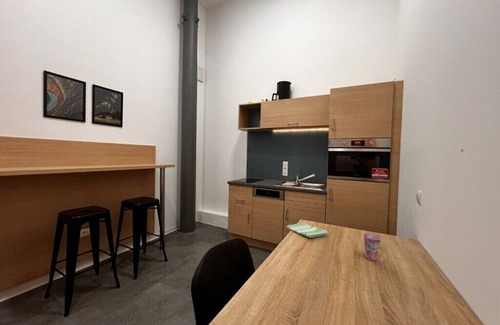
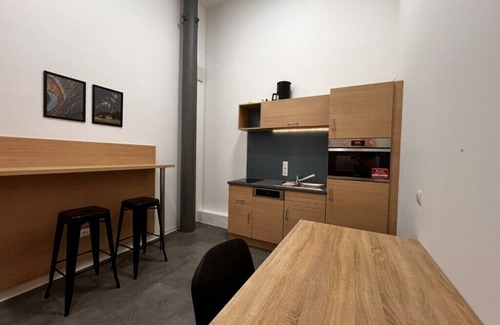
- dish towel (306, 229)
- cup (371, 247)
